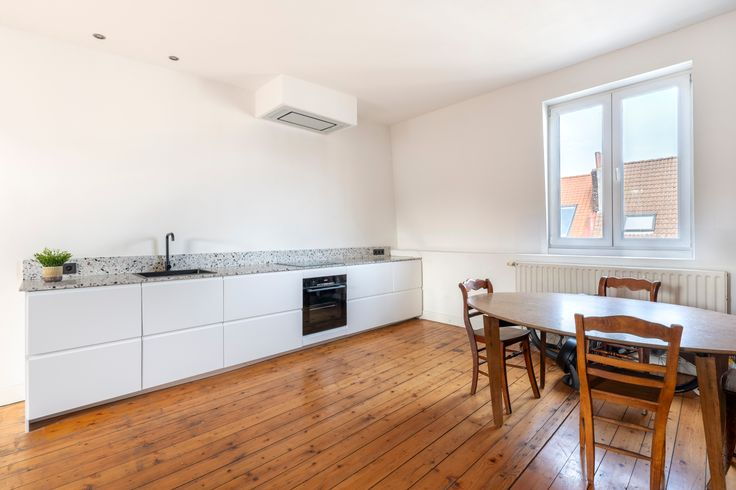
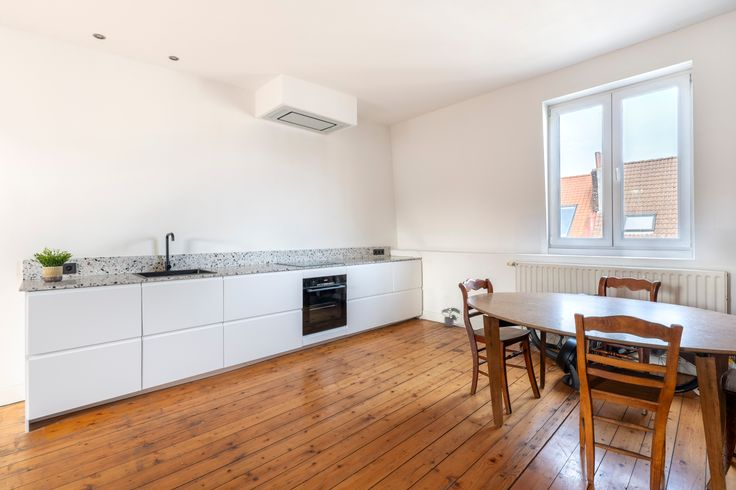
+ potted plant (452, 316)
